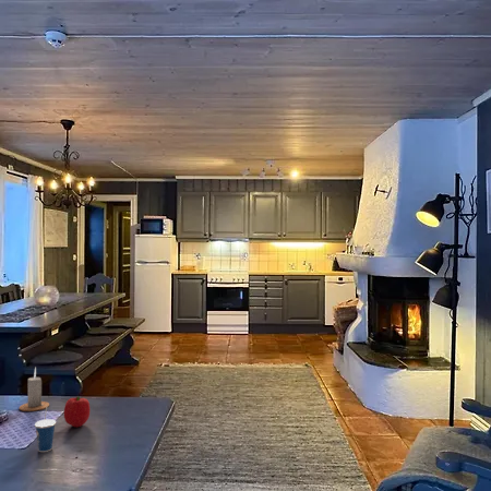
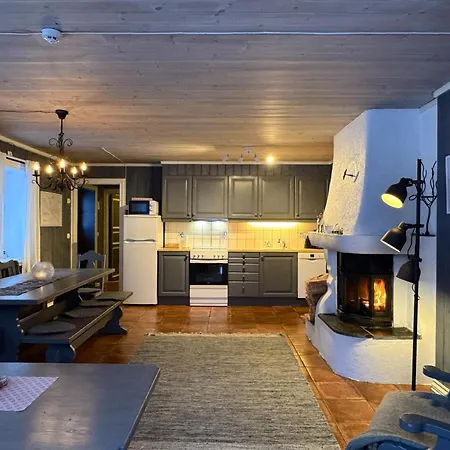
- cup (45, 428)
- candle (34, 386)
- fruit (76, 410)
